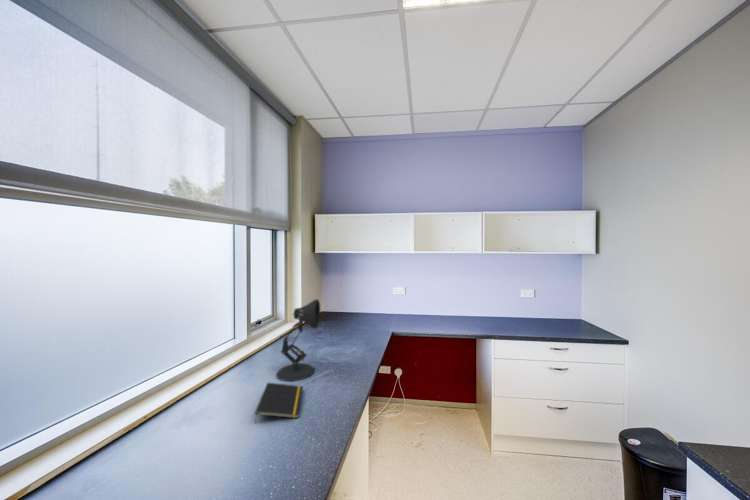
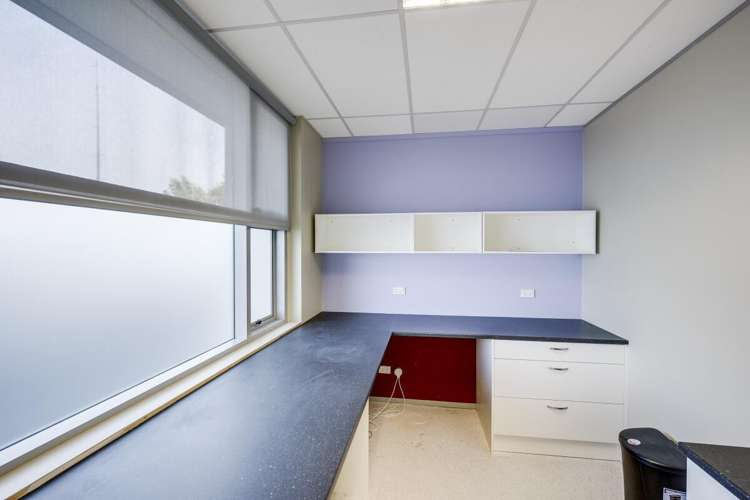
- notepad (281, 398)
- desk lamp (297, 335)
